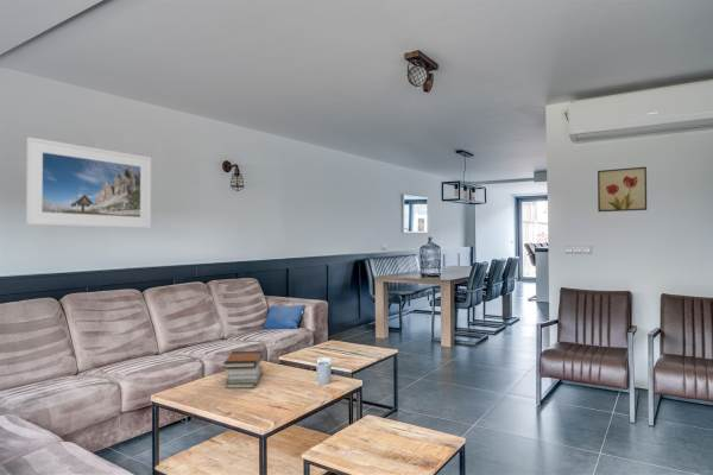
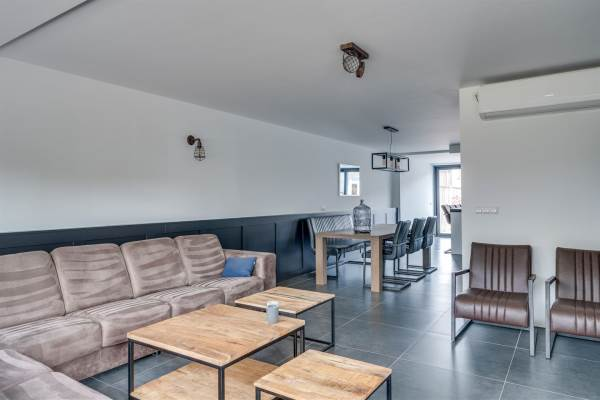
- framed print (95, 186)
- book stack (244, 368)
- wall art (621, 190)
